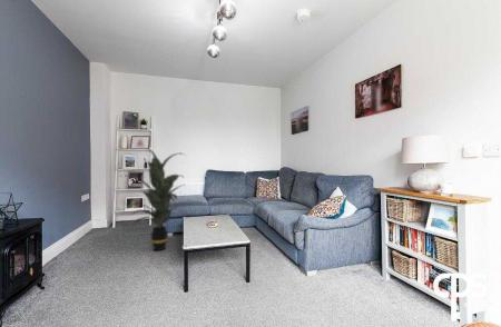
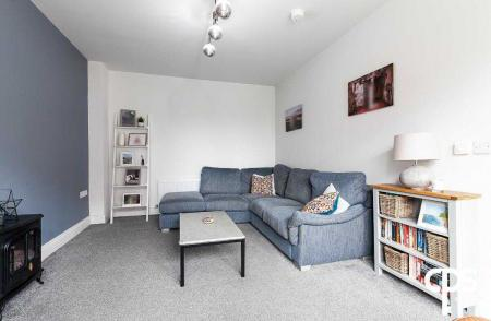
- indoor plant (157, 197)
